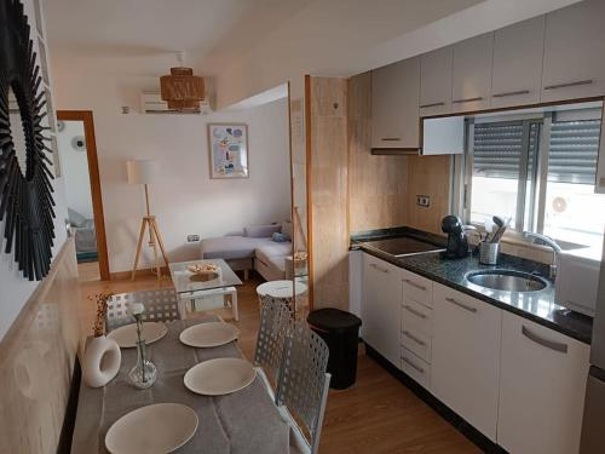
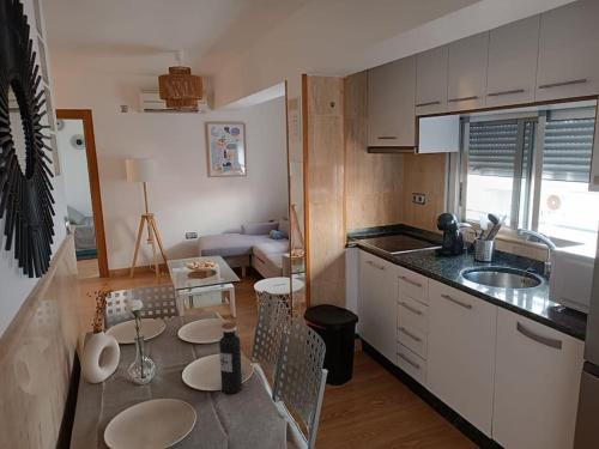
+ water bottle (230, 357)
